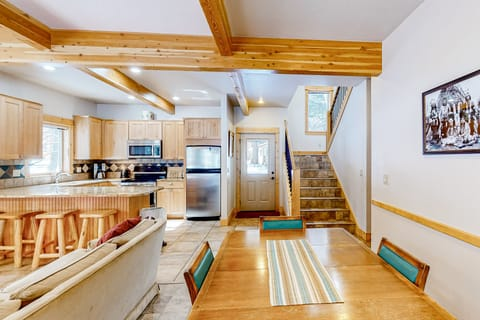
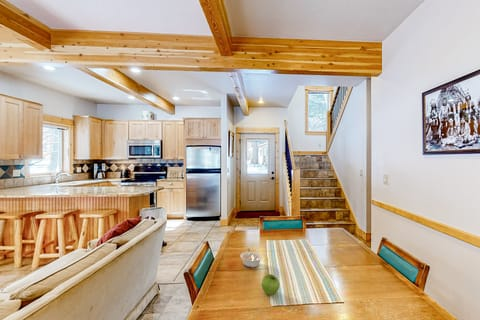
+ legume (250, 259)
+ fruit (270, 284)
